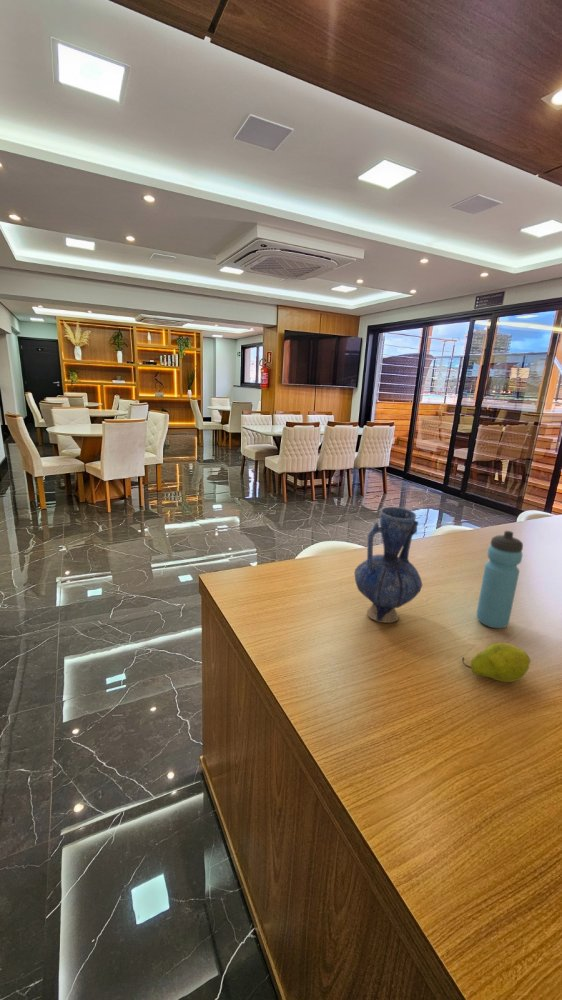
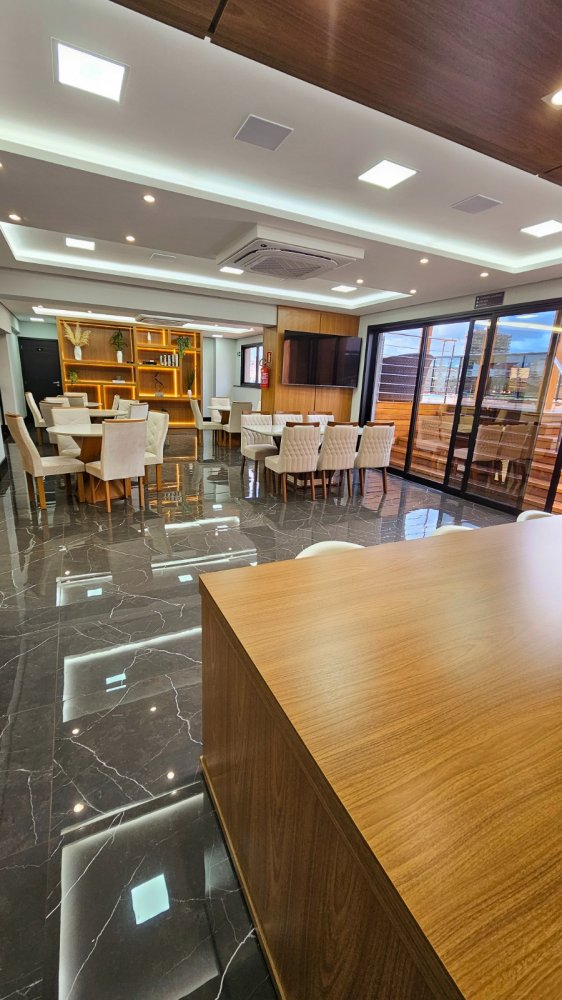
- water bottle (500, 578)
- fruit (495, 658)
- vase (388, 564)
